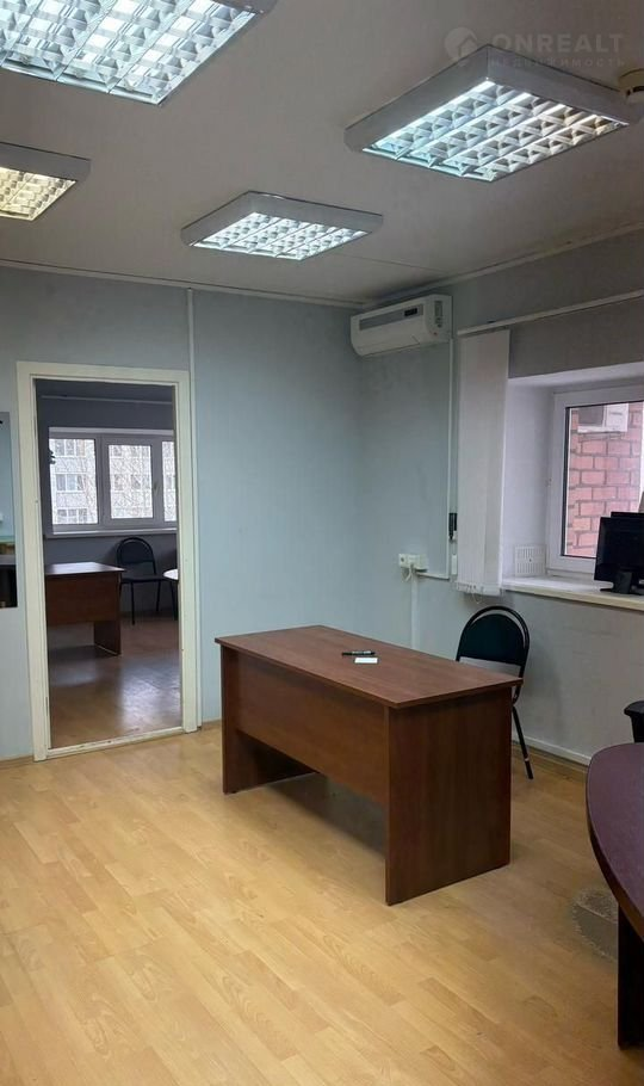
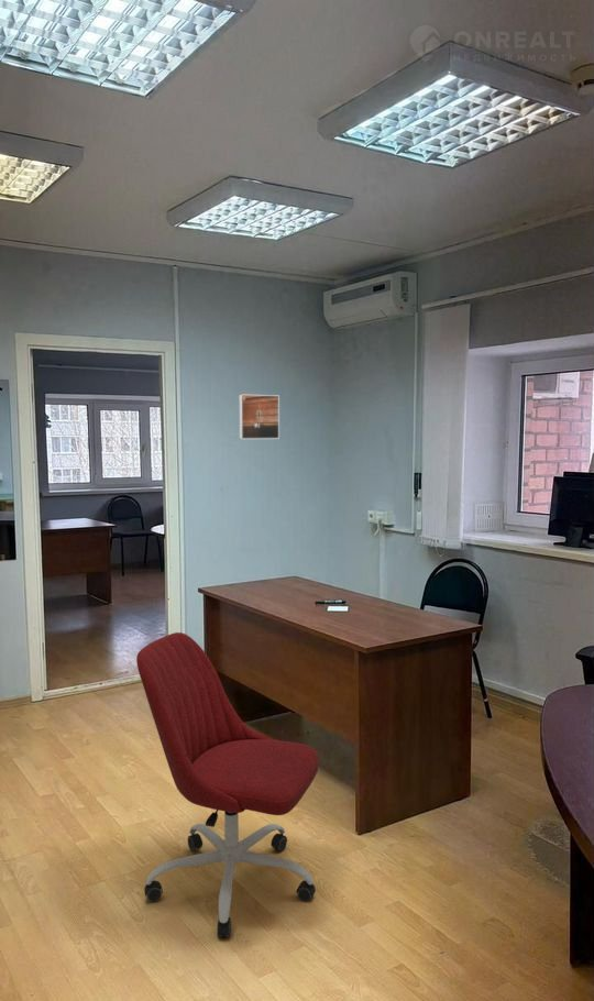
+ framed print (258, 417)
+ office chair (231, 768)
